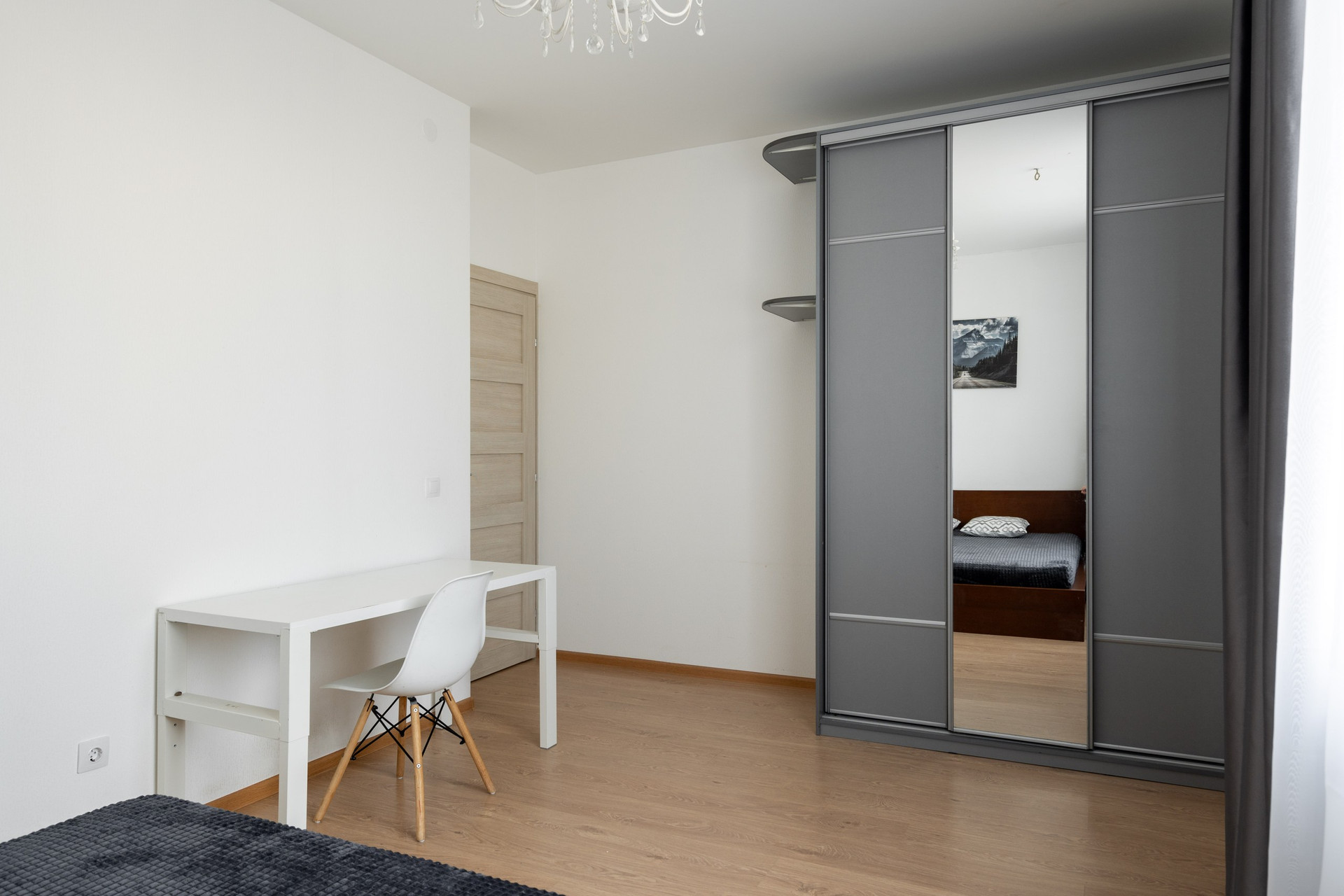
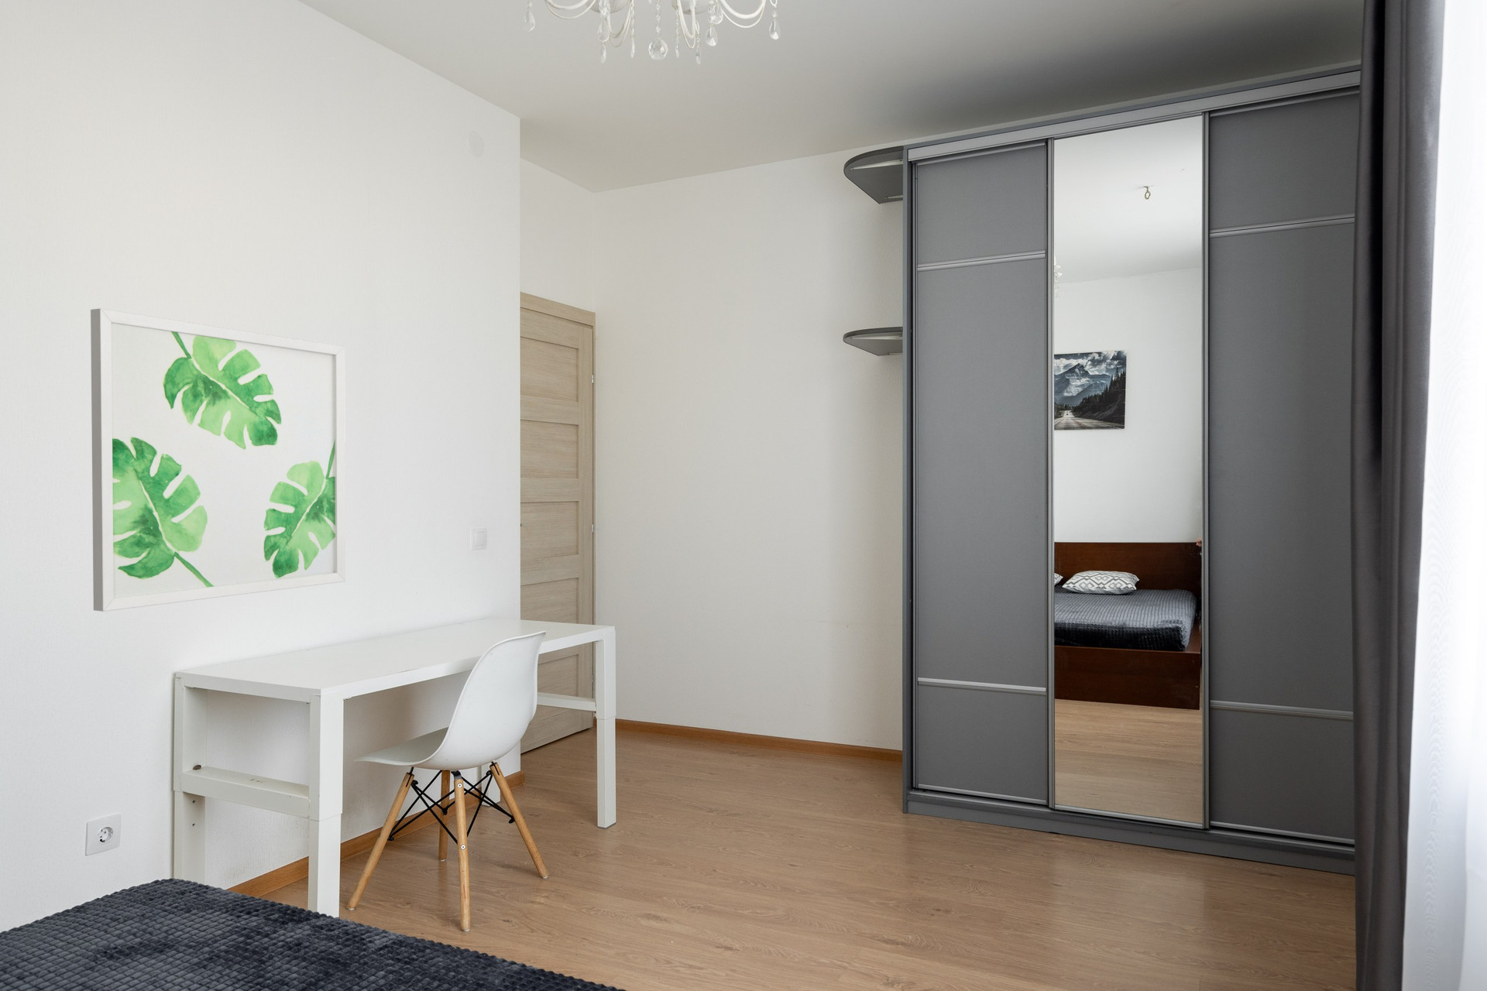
+ wall art (233, 462)
